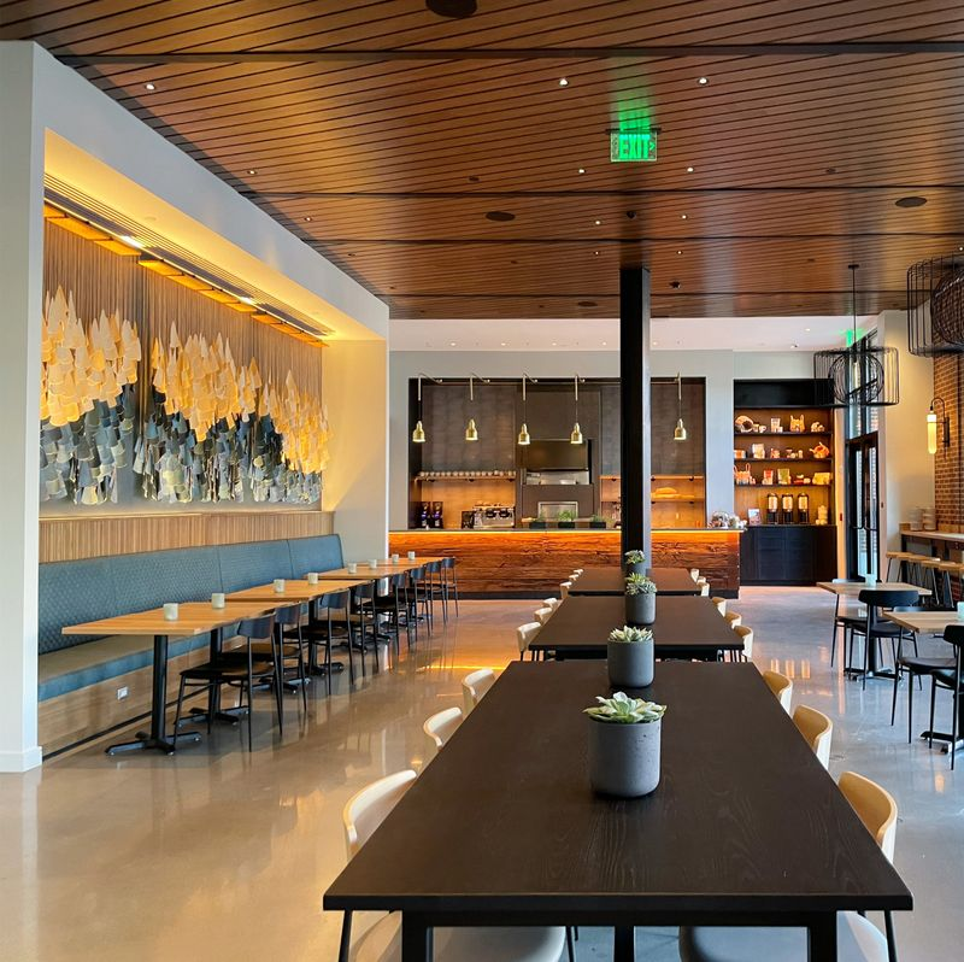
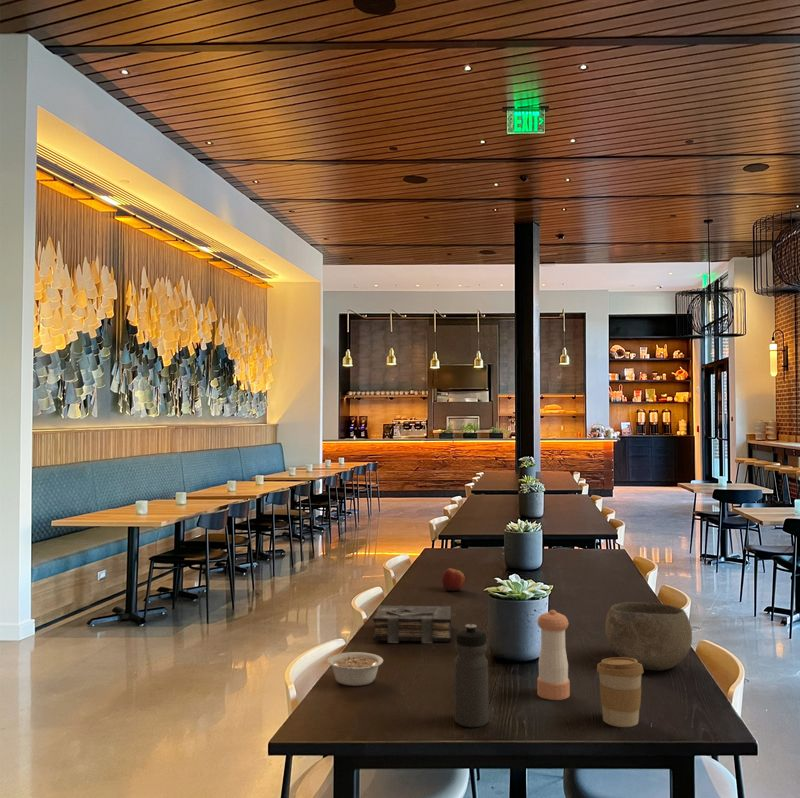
+ coffee cup (620, 690)
+ water bottle (471, 673)
+ book (413, 621)
+ bowl (648, 634)
+ legume (357, 668)
+ apple (453, 579)
+ pepper shaker (553, 652)
